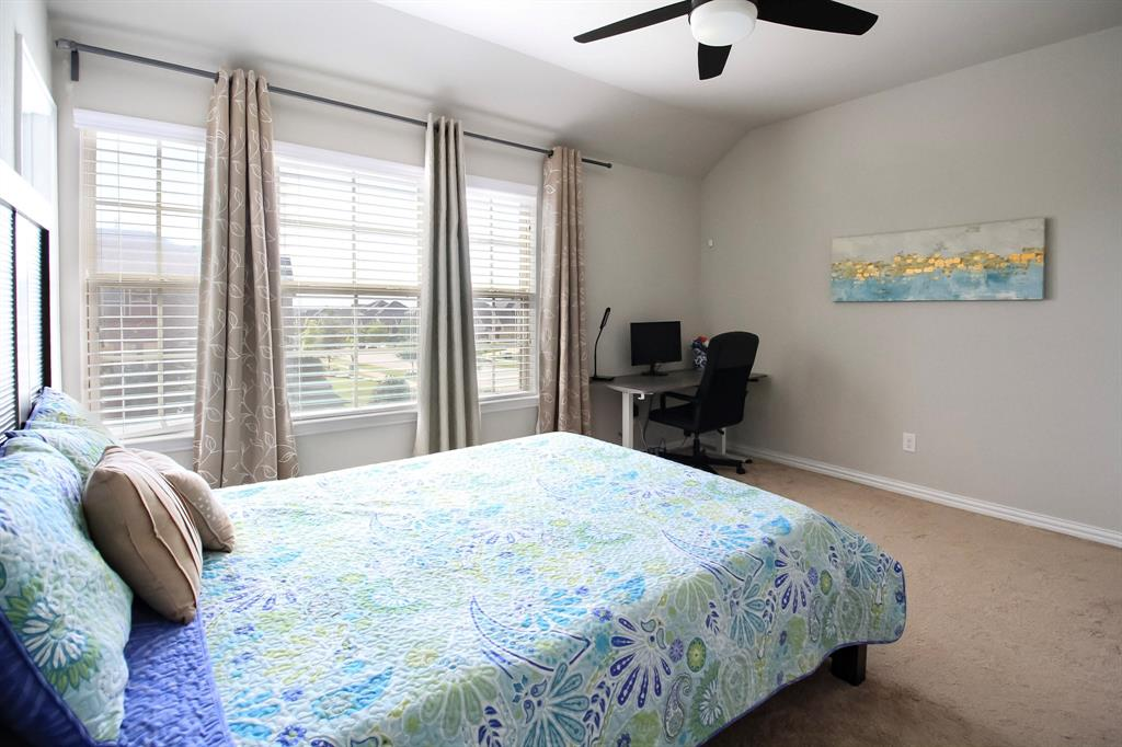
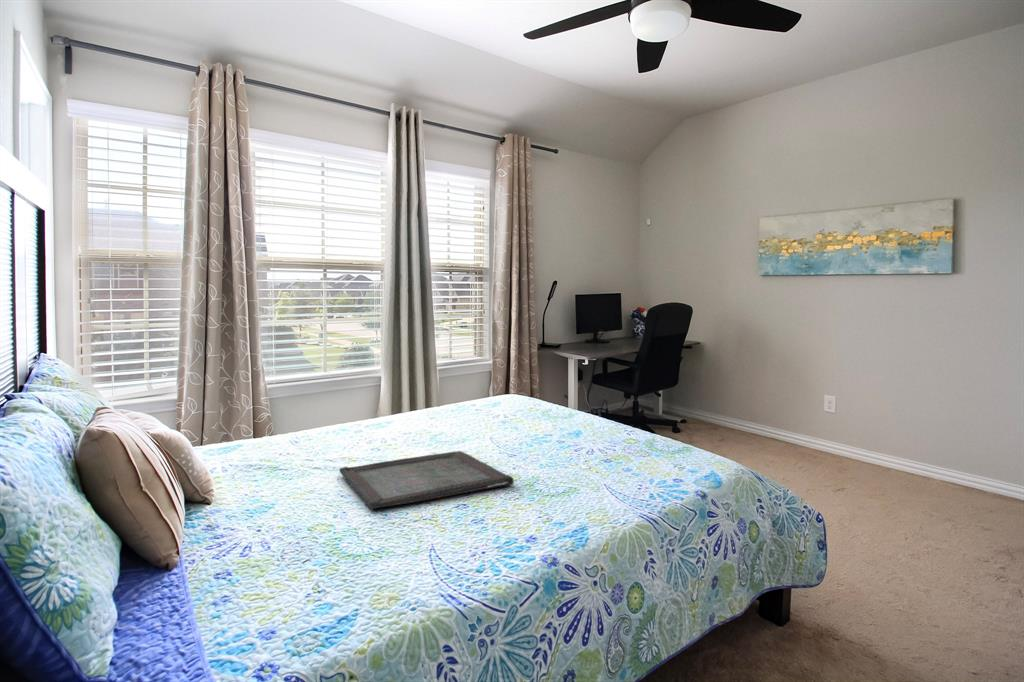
+ serving tray (423, 475)
